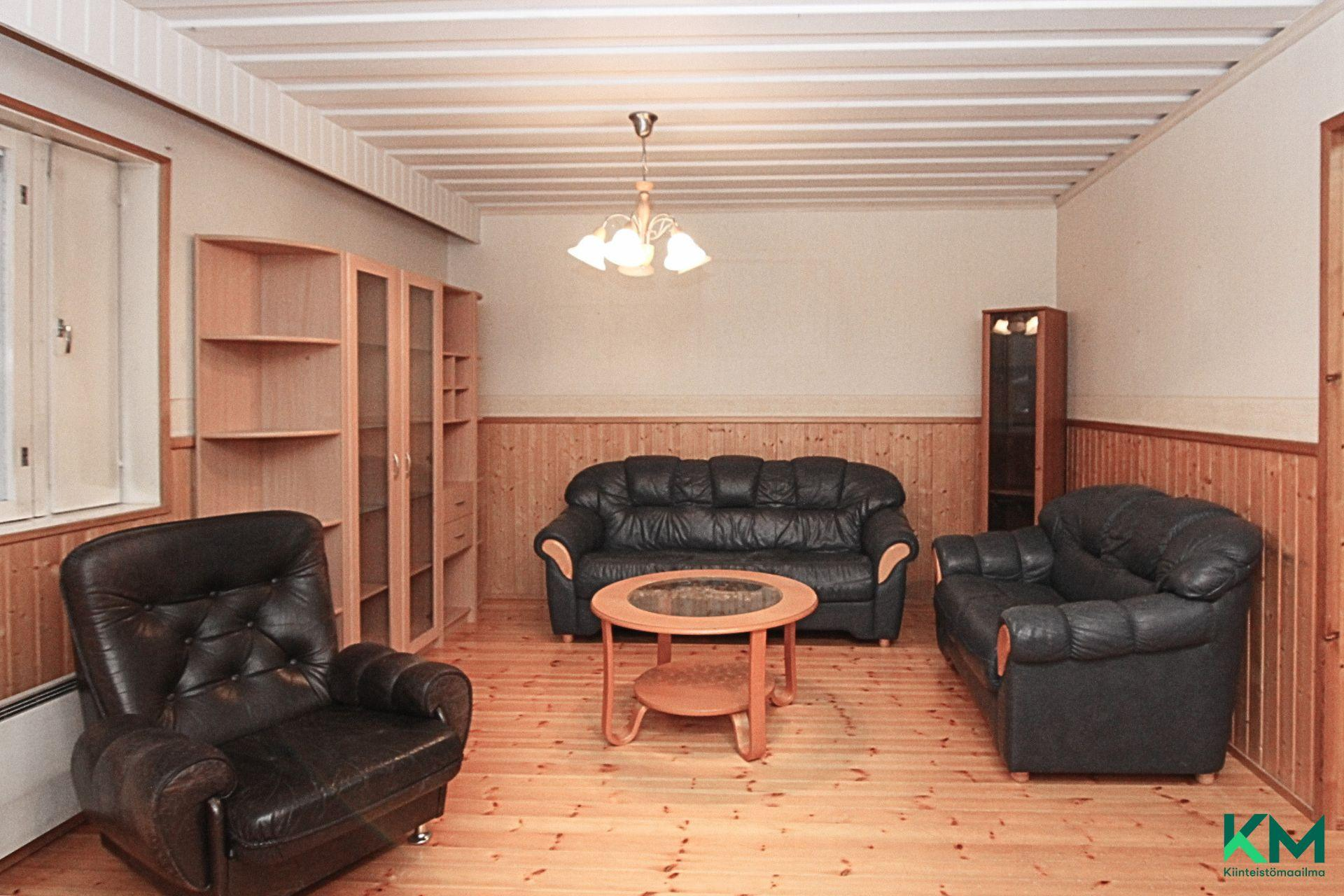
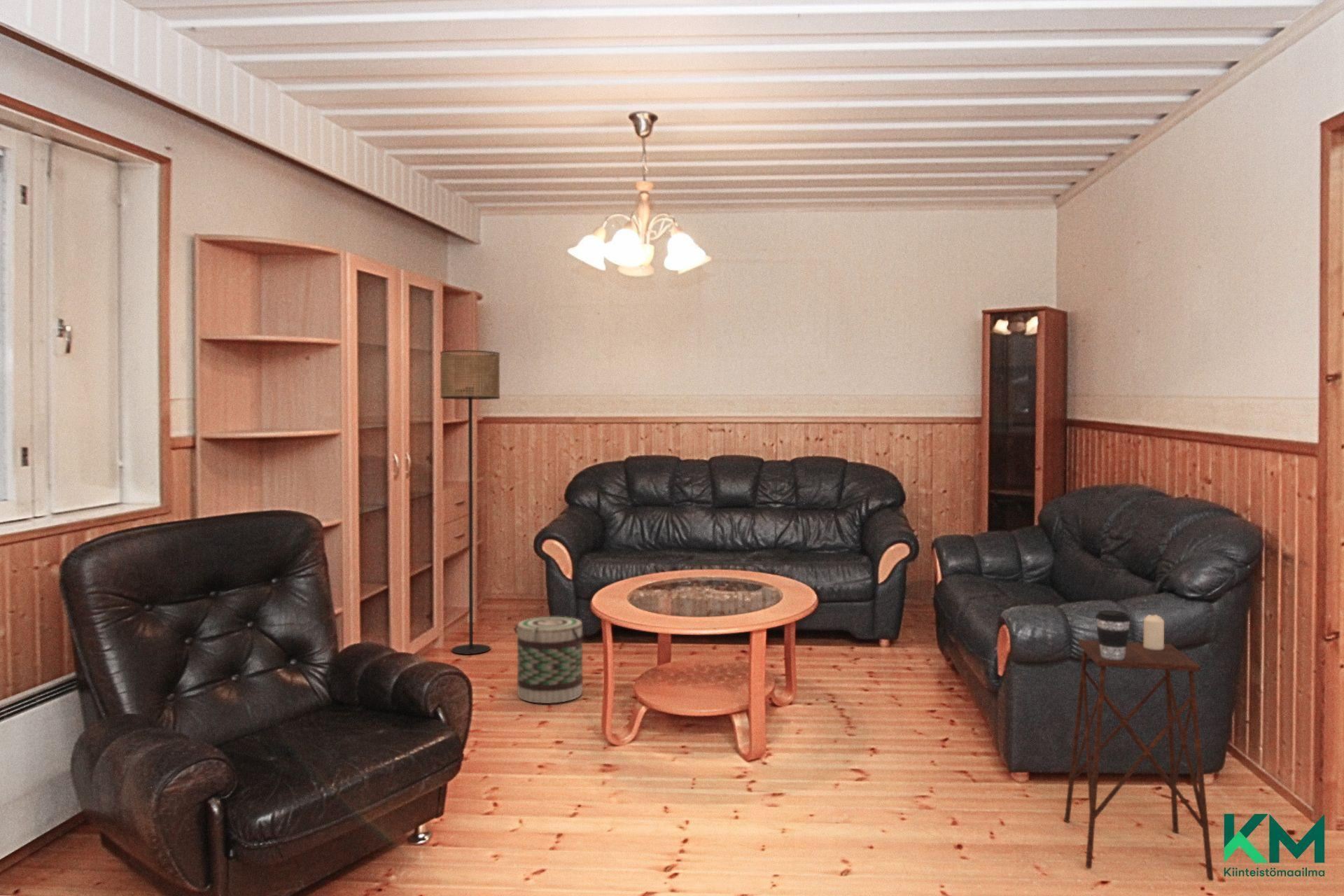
+ basket (549, 657)
+ side table (1139, 747)
+ coffee cup (1112, 634)
+ candle (1154, 631)
+ floor lamp (470, 501)
